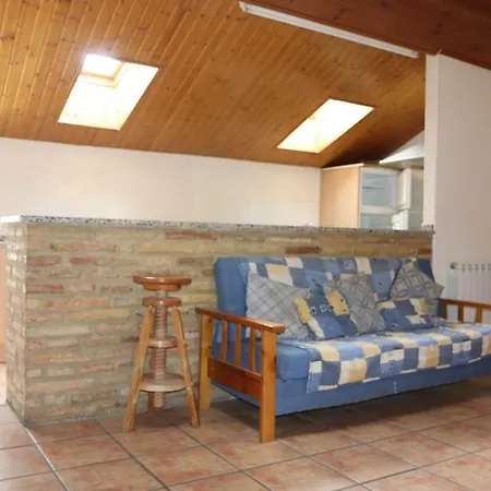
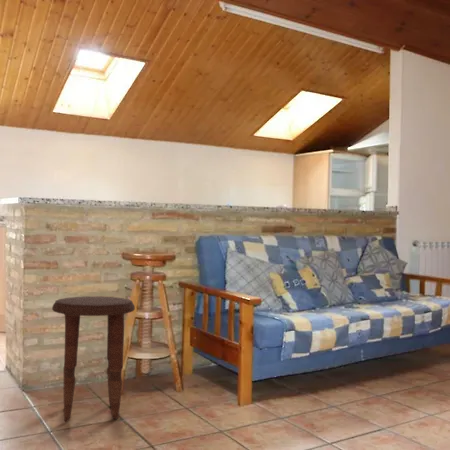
+ side table (107, 356)
